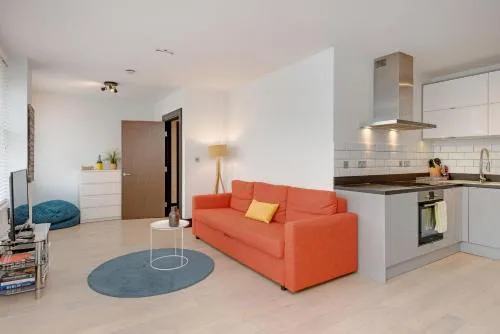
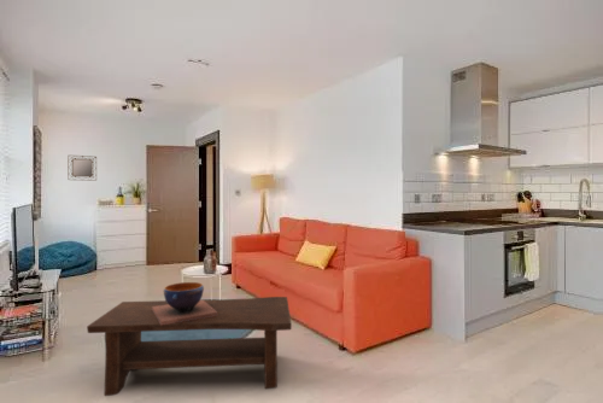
+ home mirror (82, 168)
+ decorative bowl (183, 298)
+ coffee table (199, 341)
